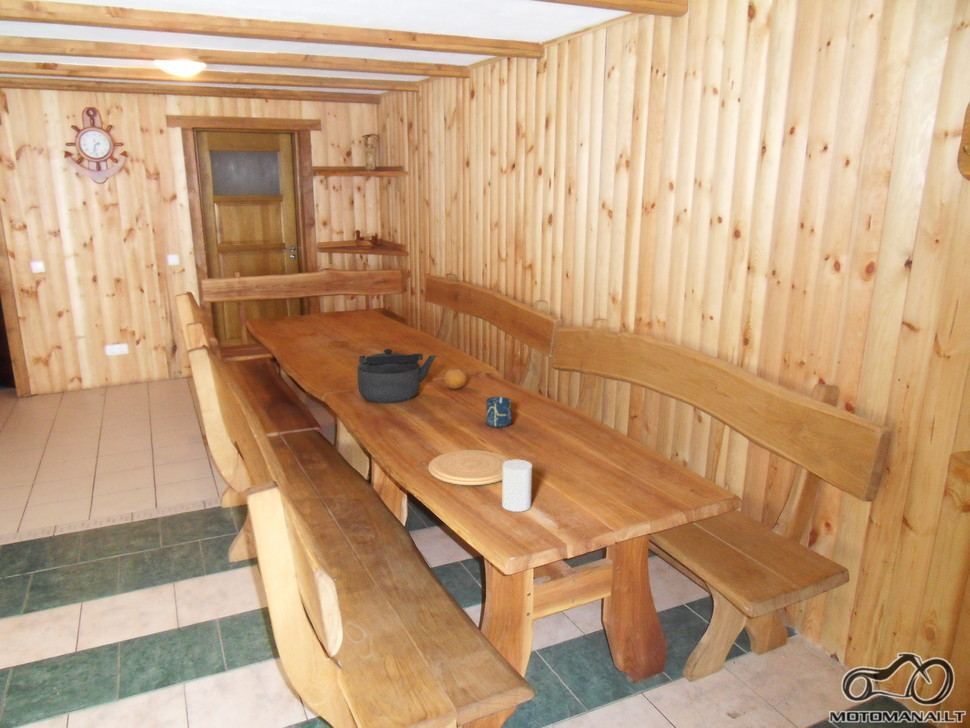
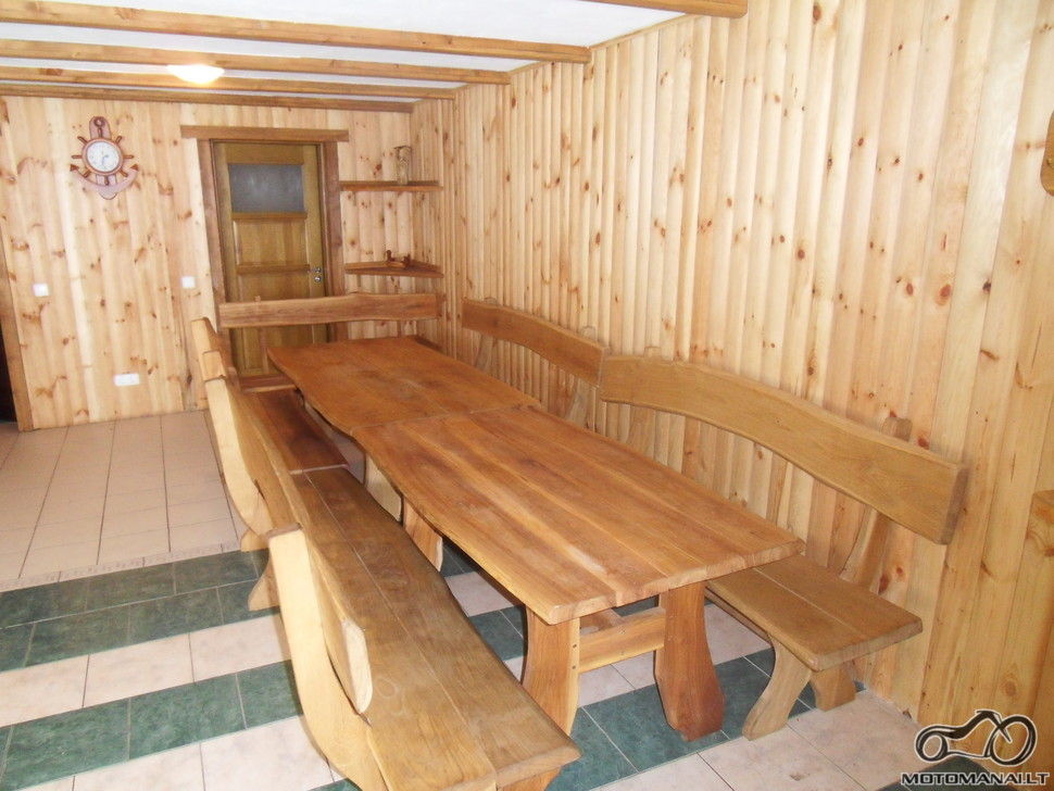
- cup (500, 412)
- plate (471, 465)
- fruit (455, 378)
- cup (516, 485)
- kettle (390, 372)
